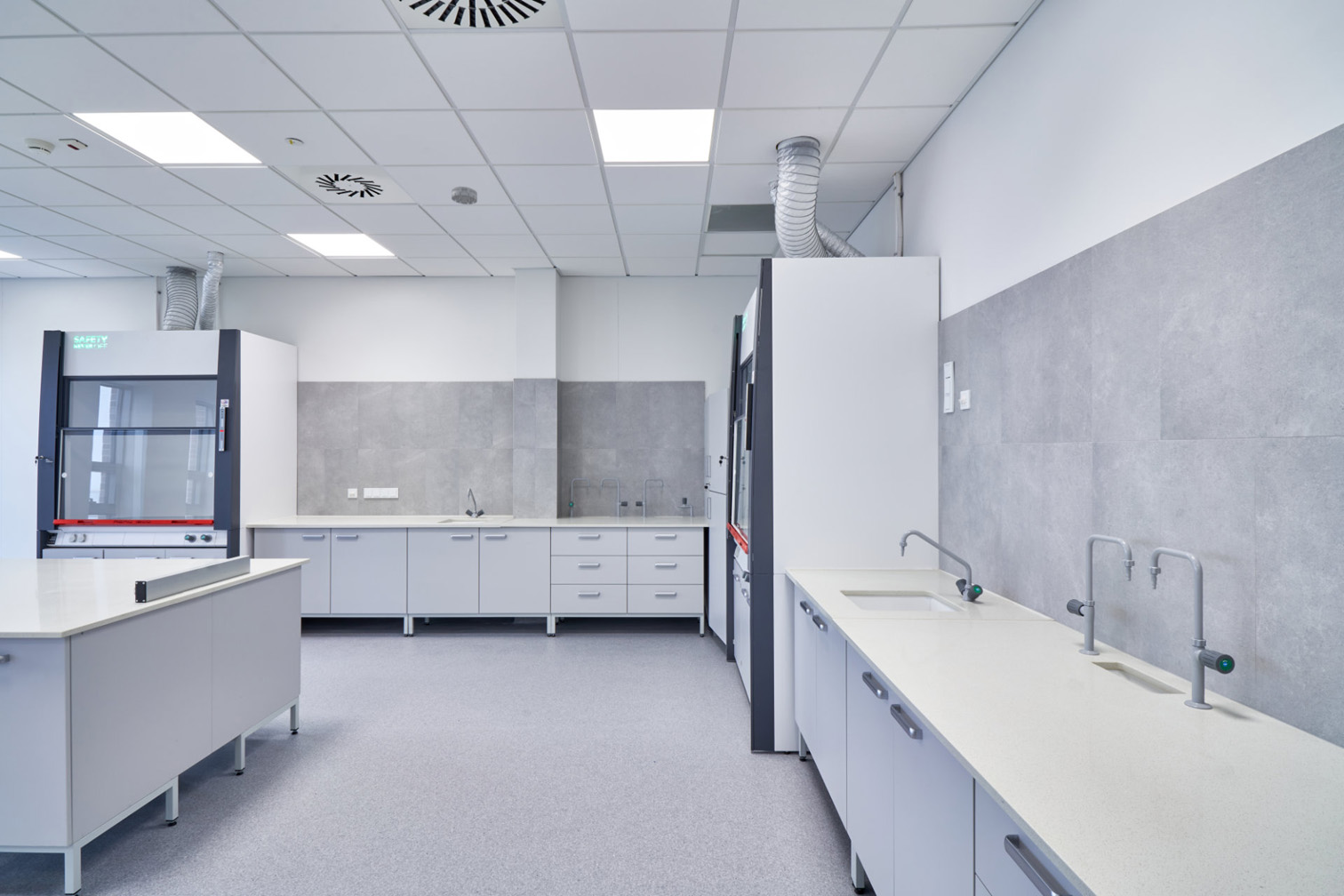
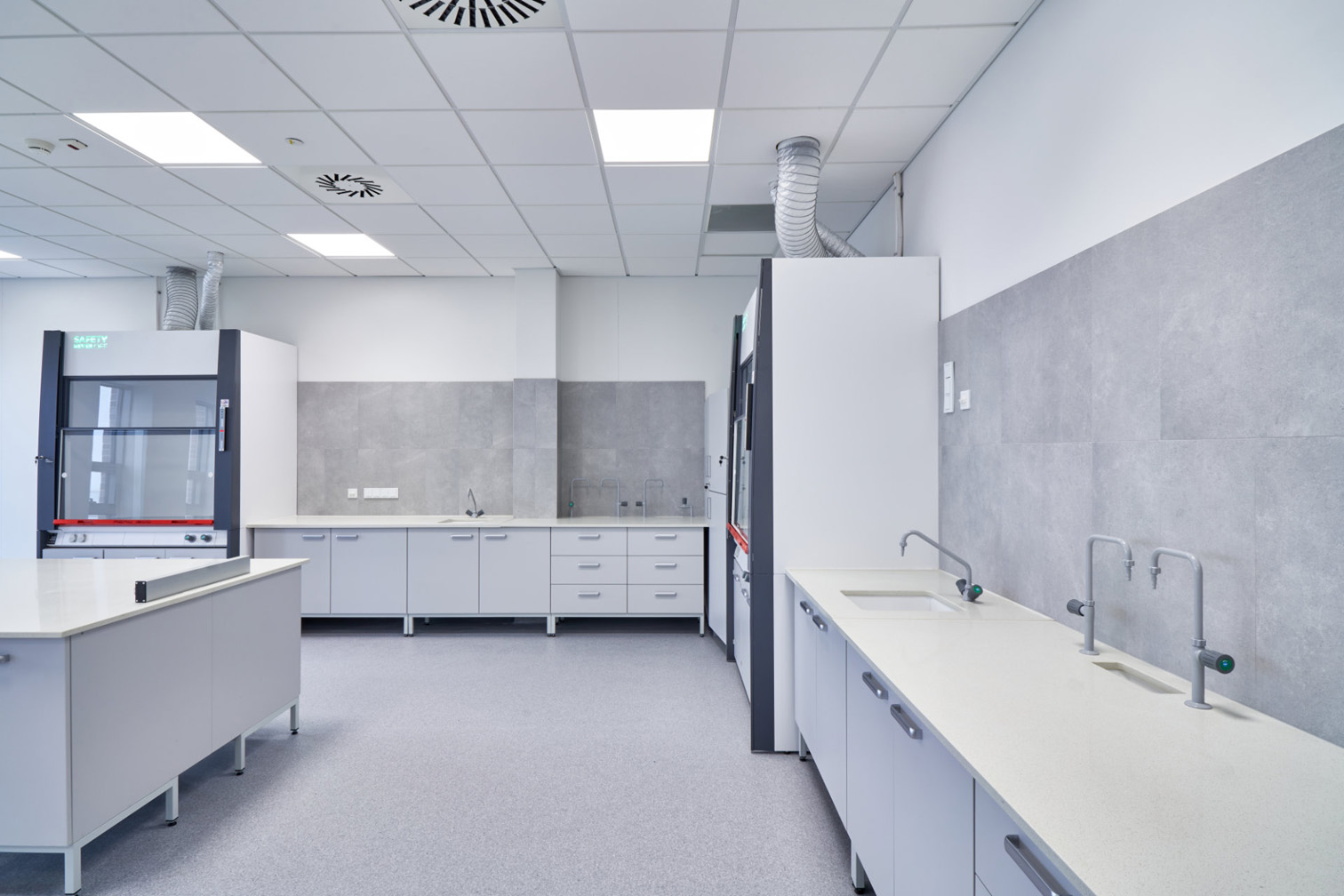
- smoke detector (464, 195)
